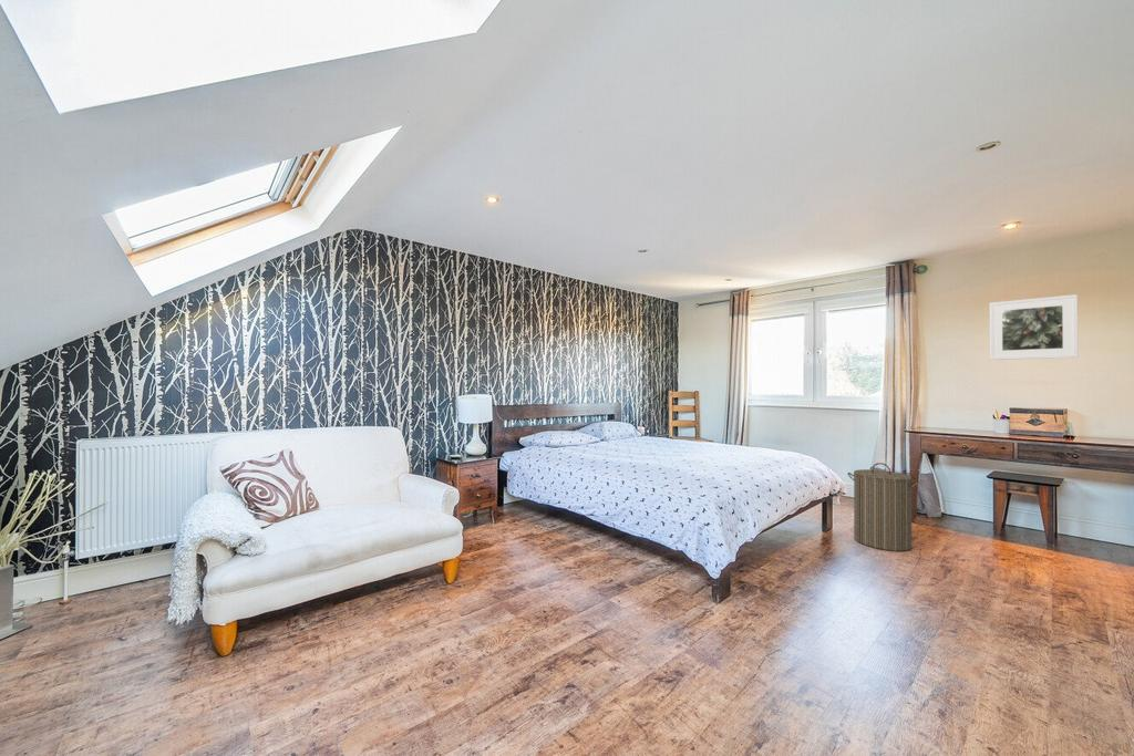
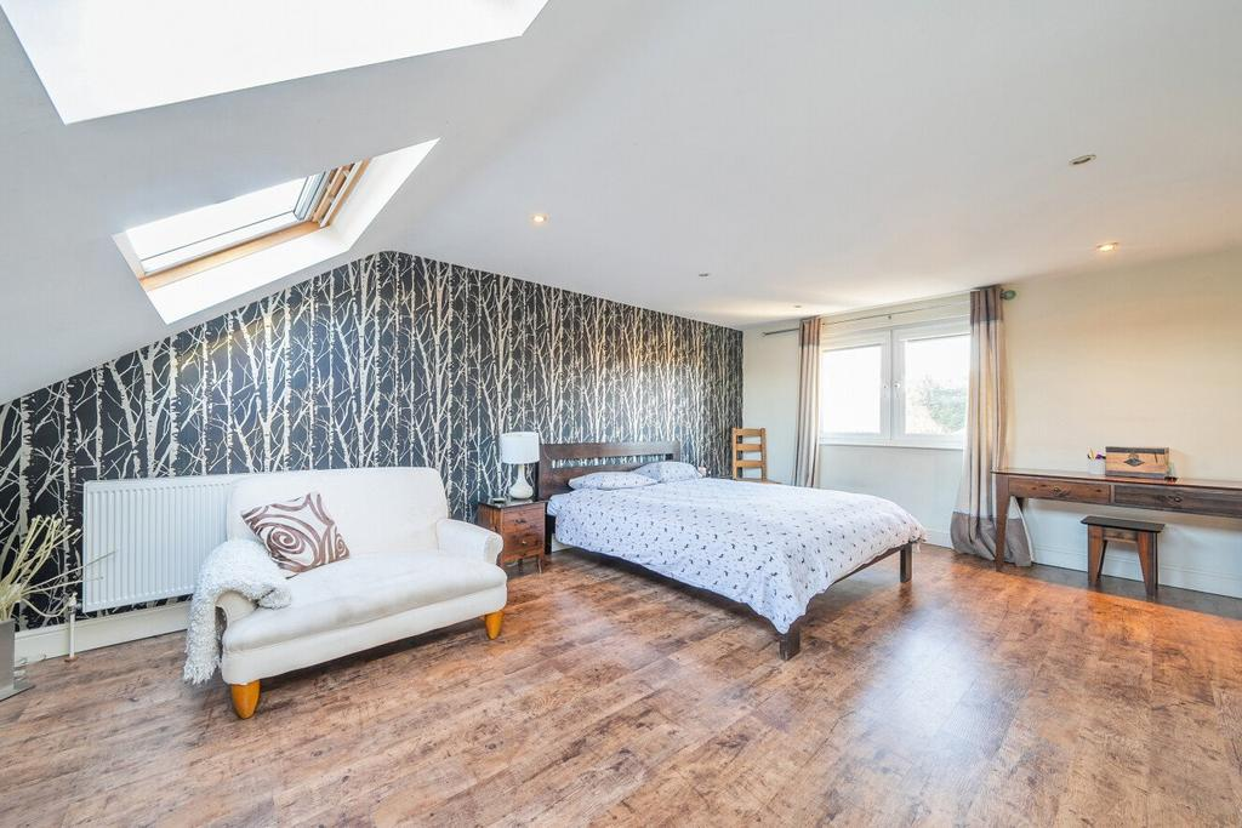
- laundry hamper (882, 503)
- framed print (1031, 329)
